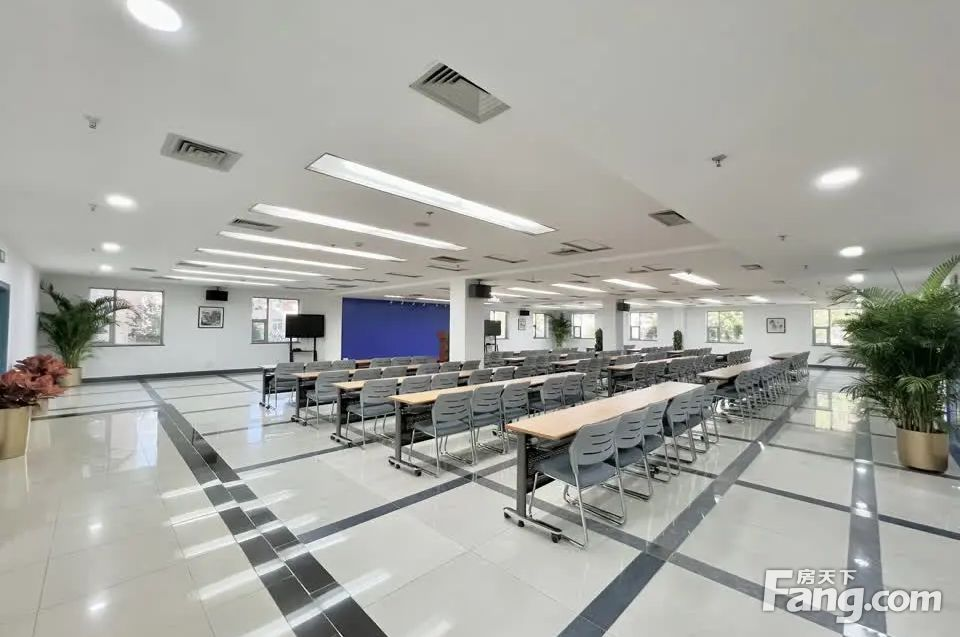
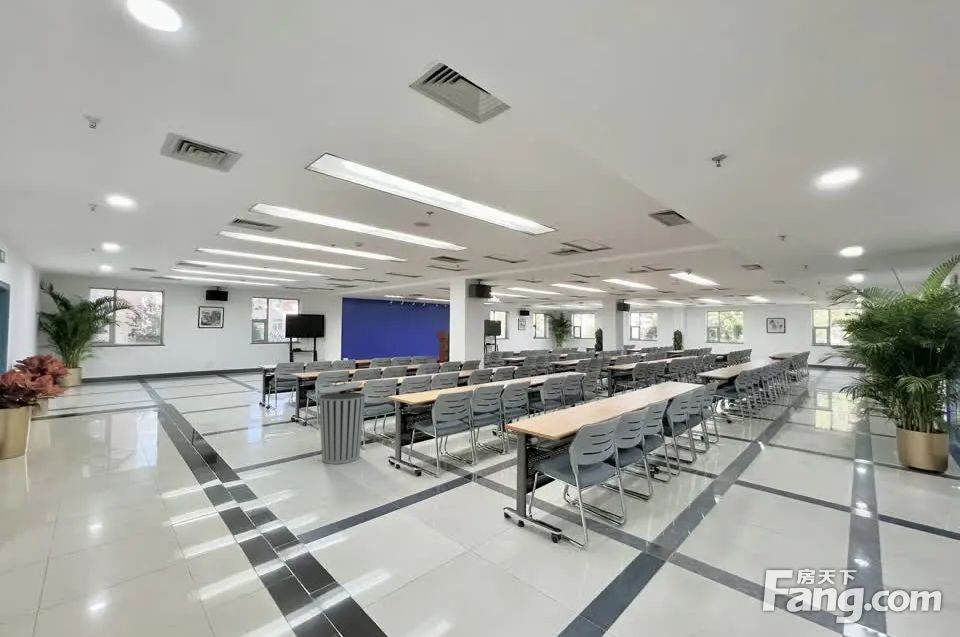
+ trash can (341, 419)
